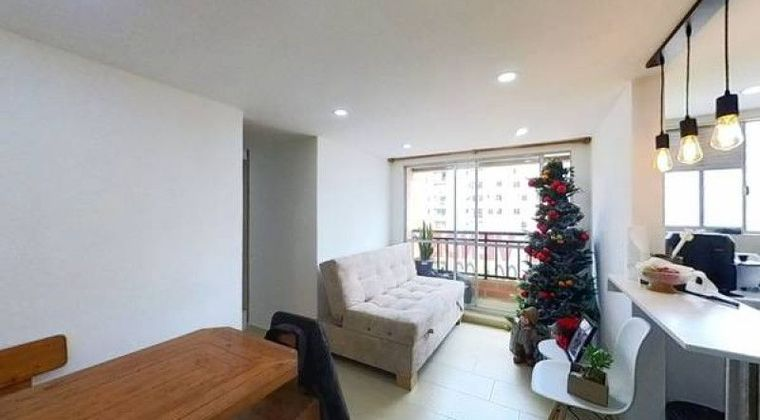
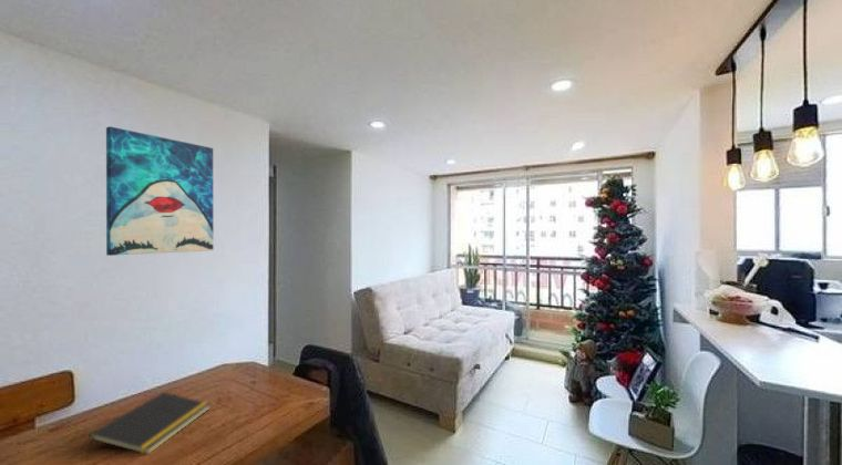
+ wall art (165, 195)
+ notepad (156, 418)
